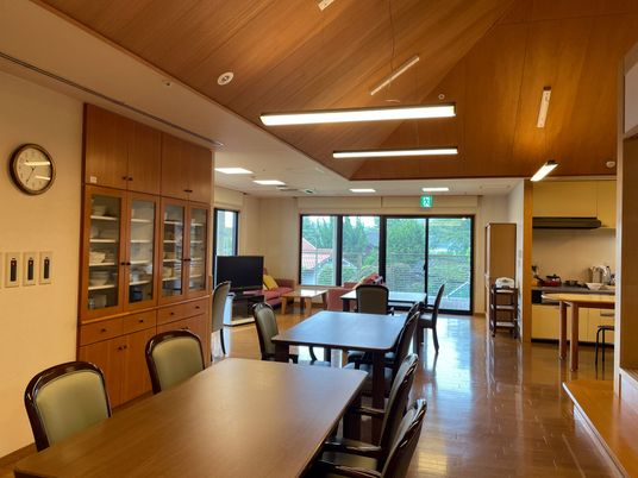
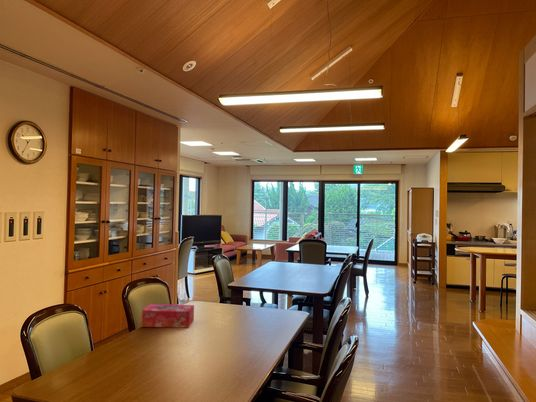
+ tissue box (168, 315)
